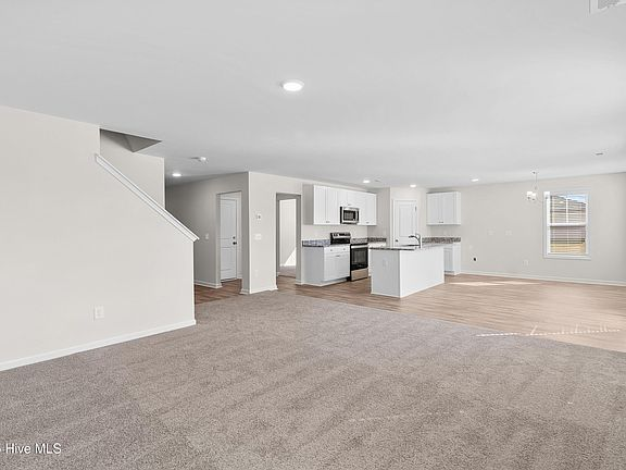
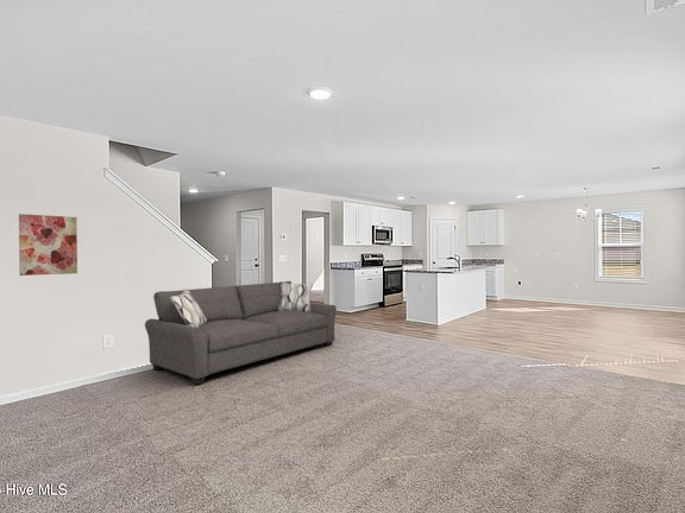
+ wall art (49, 245)
+ sofa (252, 321)
